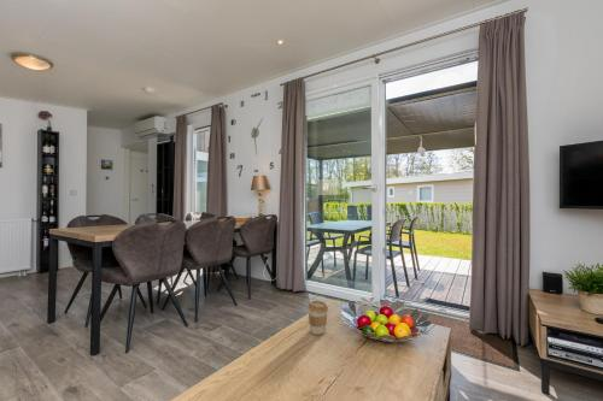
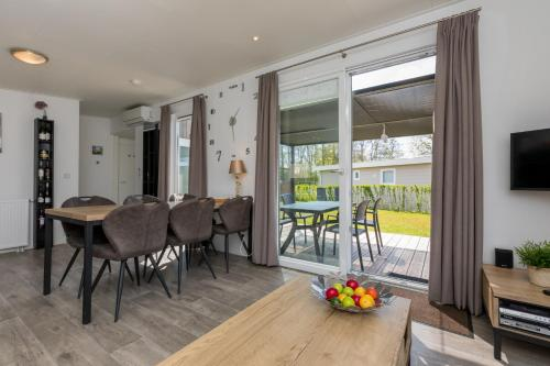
- coffee cup (317, 317)
